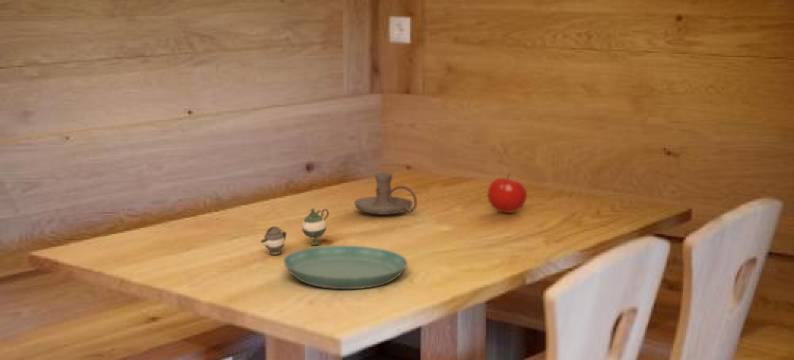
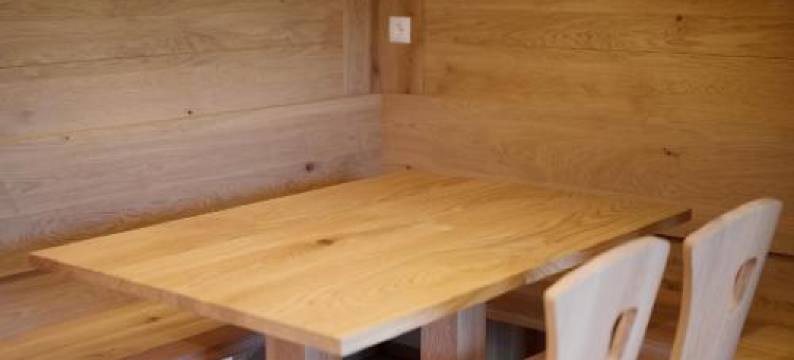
- candle holder (388, 194)
- saucer (345, 268)
- teapot (302, 230)
- fruit (507, 192)
